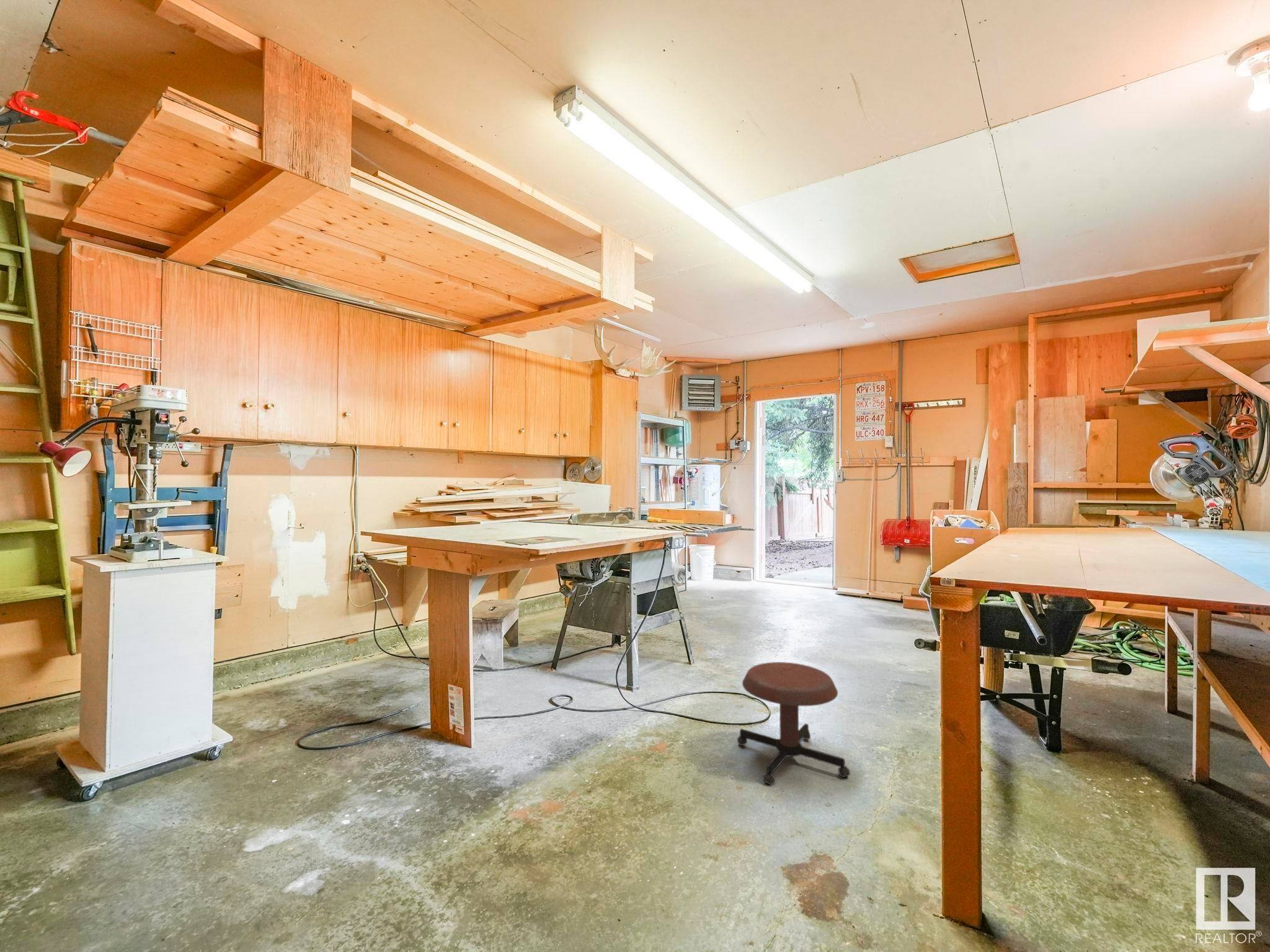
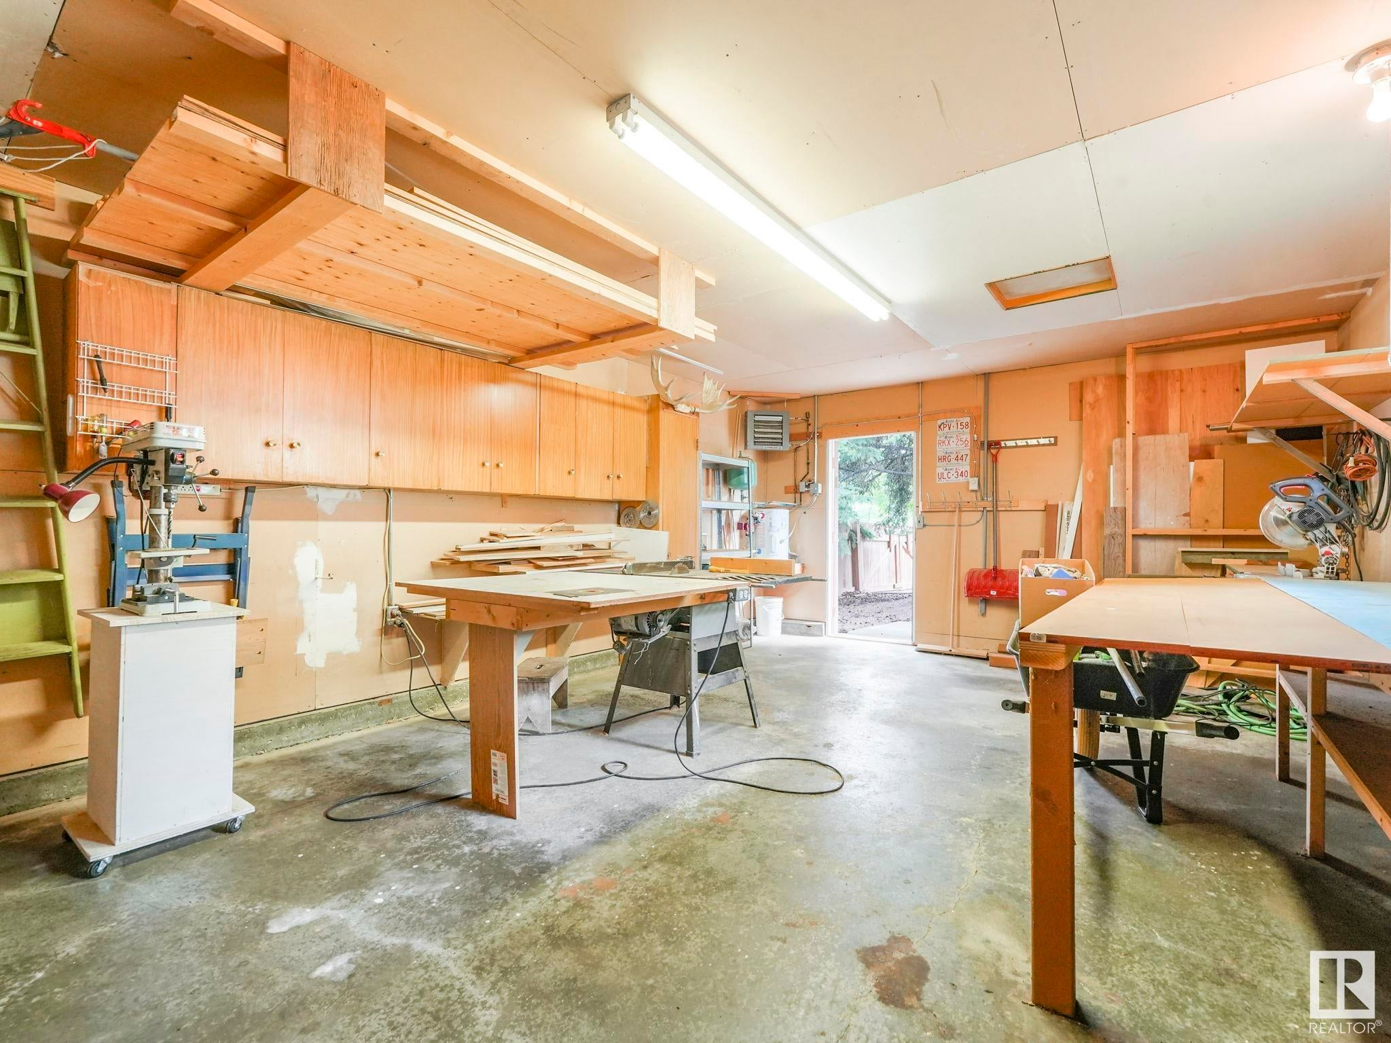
- stool (790, 717)
